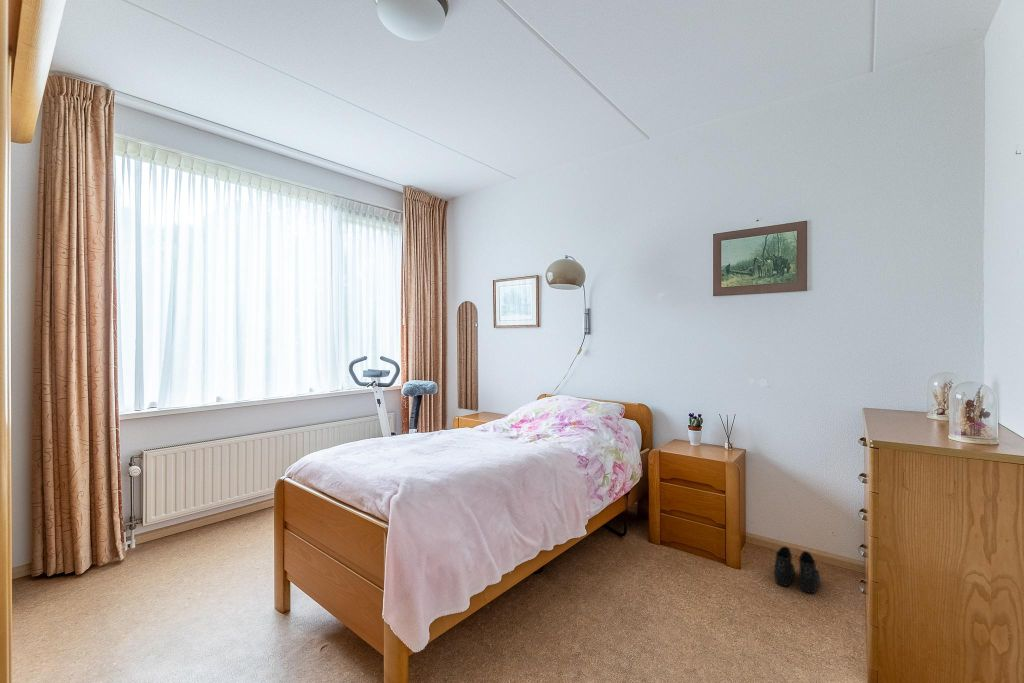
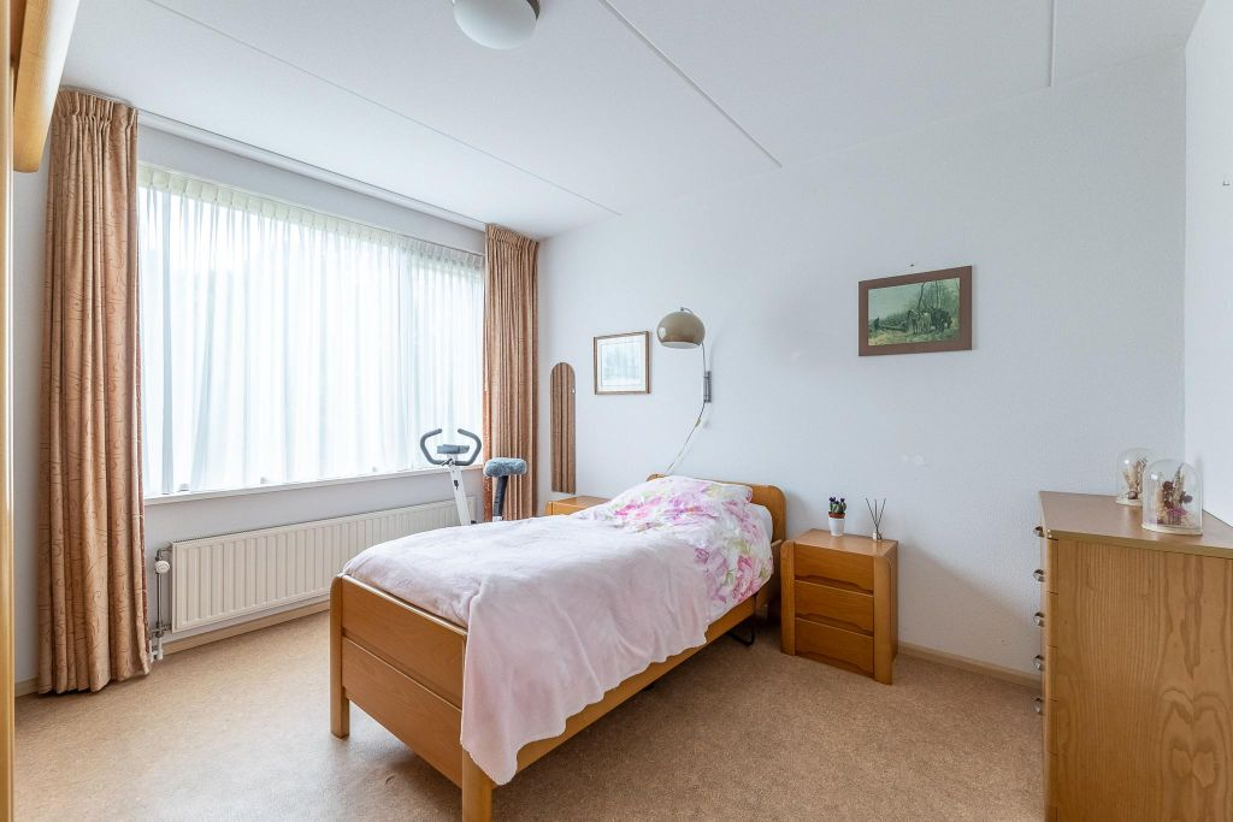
- boots (799, 563)
